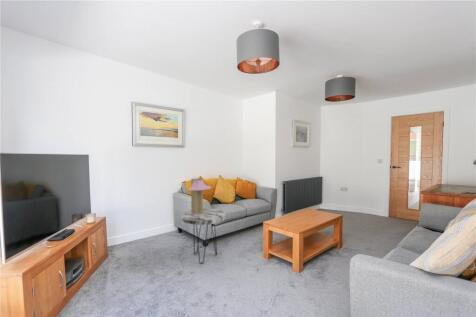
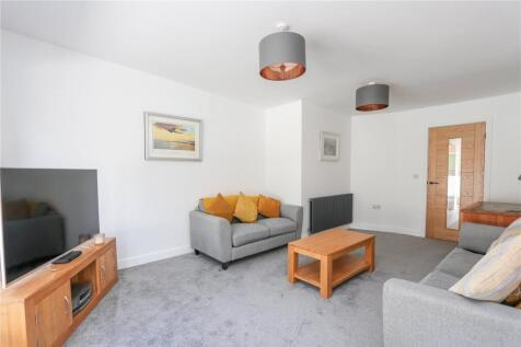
- table lamp (201, 195)
- side table (206, 235)
